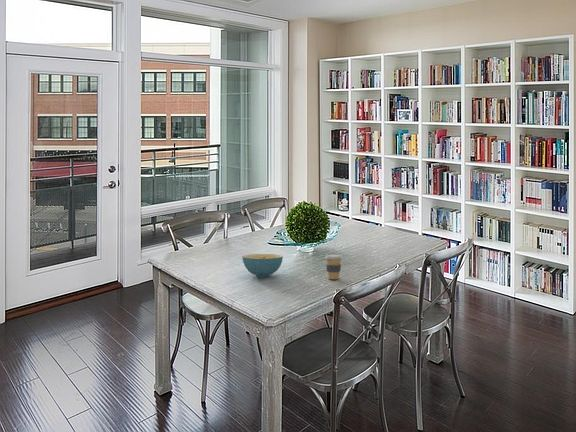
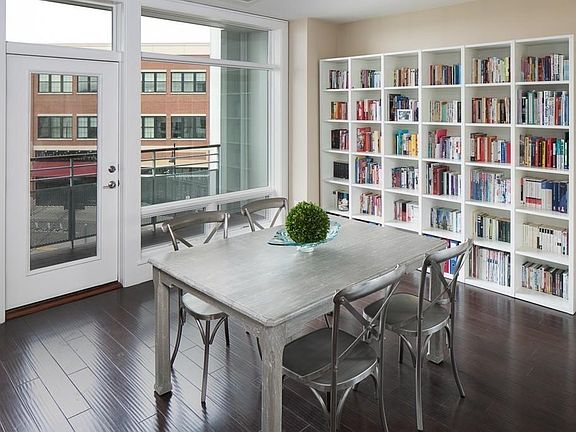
- coffee cup (333, 267)
- cereal bowl (262, 266)
